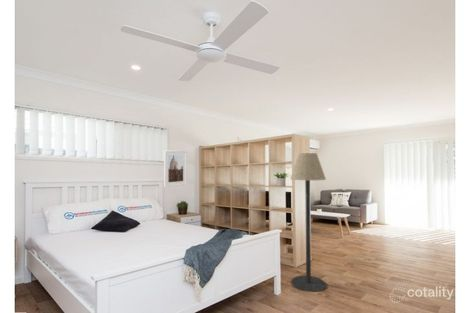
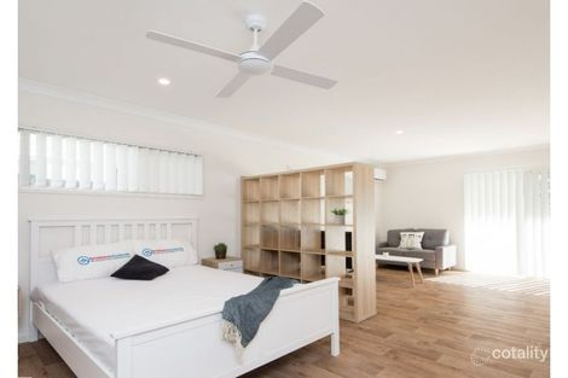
- floor lamp (307, 218)
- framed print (175, 168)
